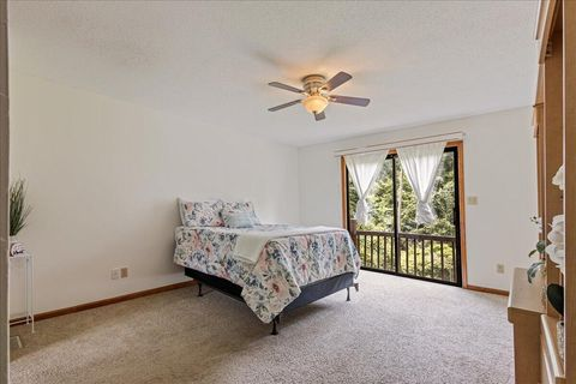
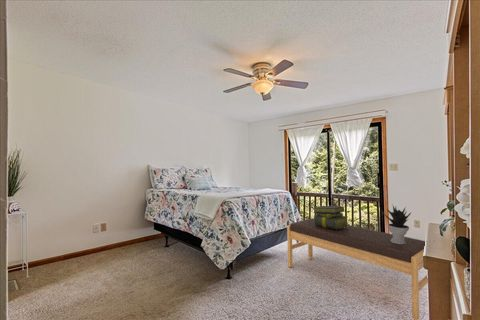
+ stack of books (329, 216)
+ bench (350, 255)
+ potted plant (397, 223)
